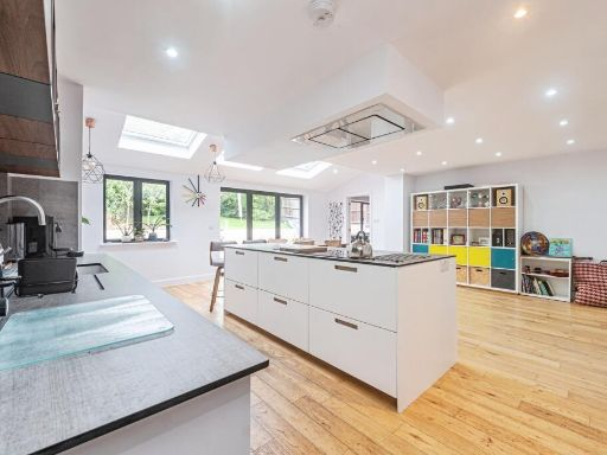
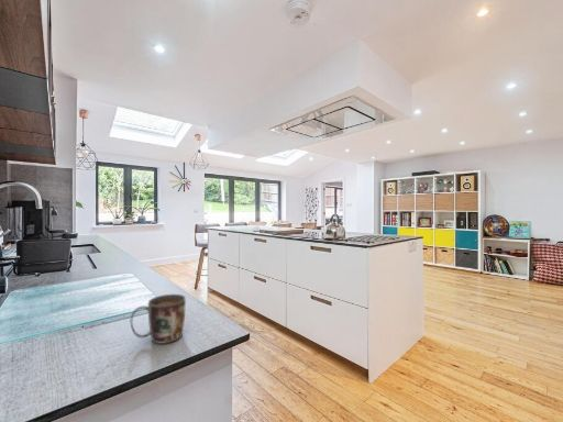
+ mug (158, 319)
